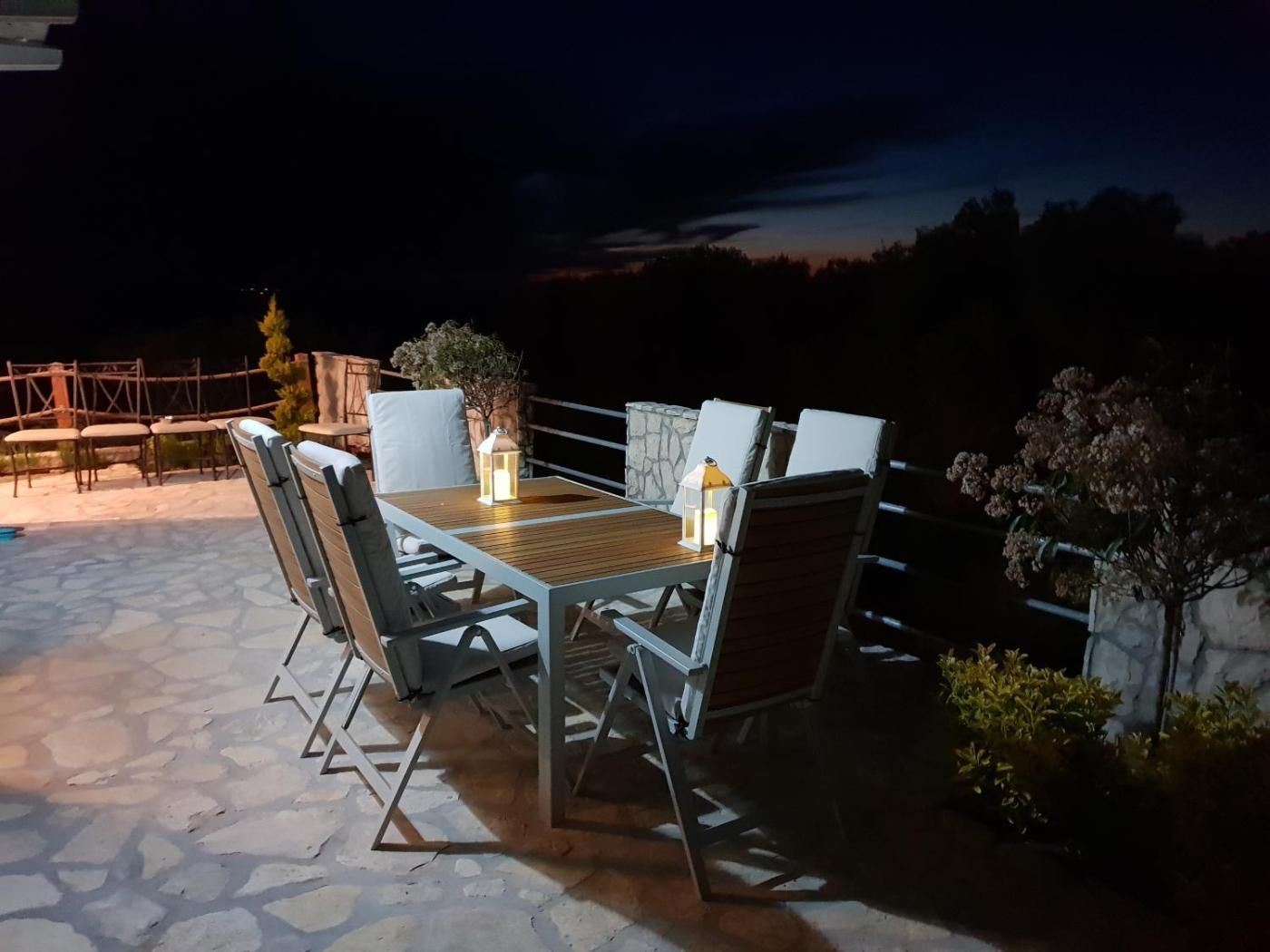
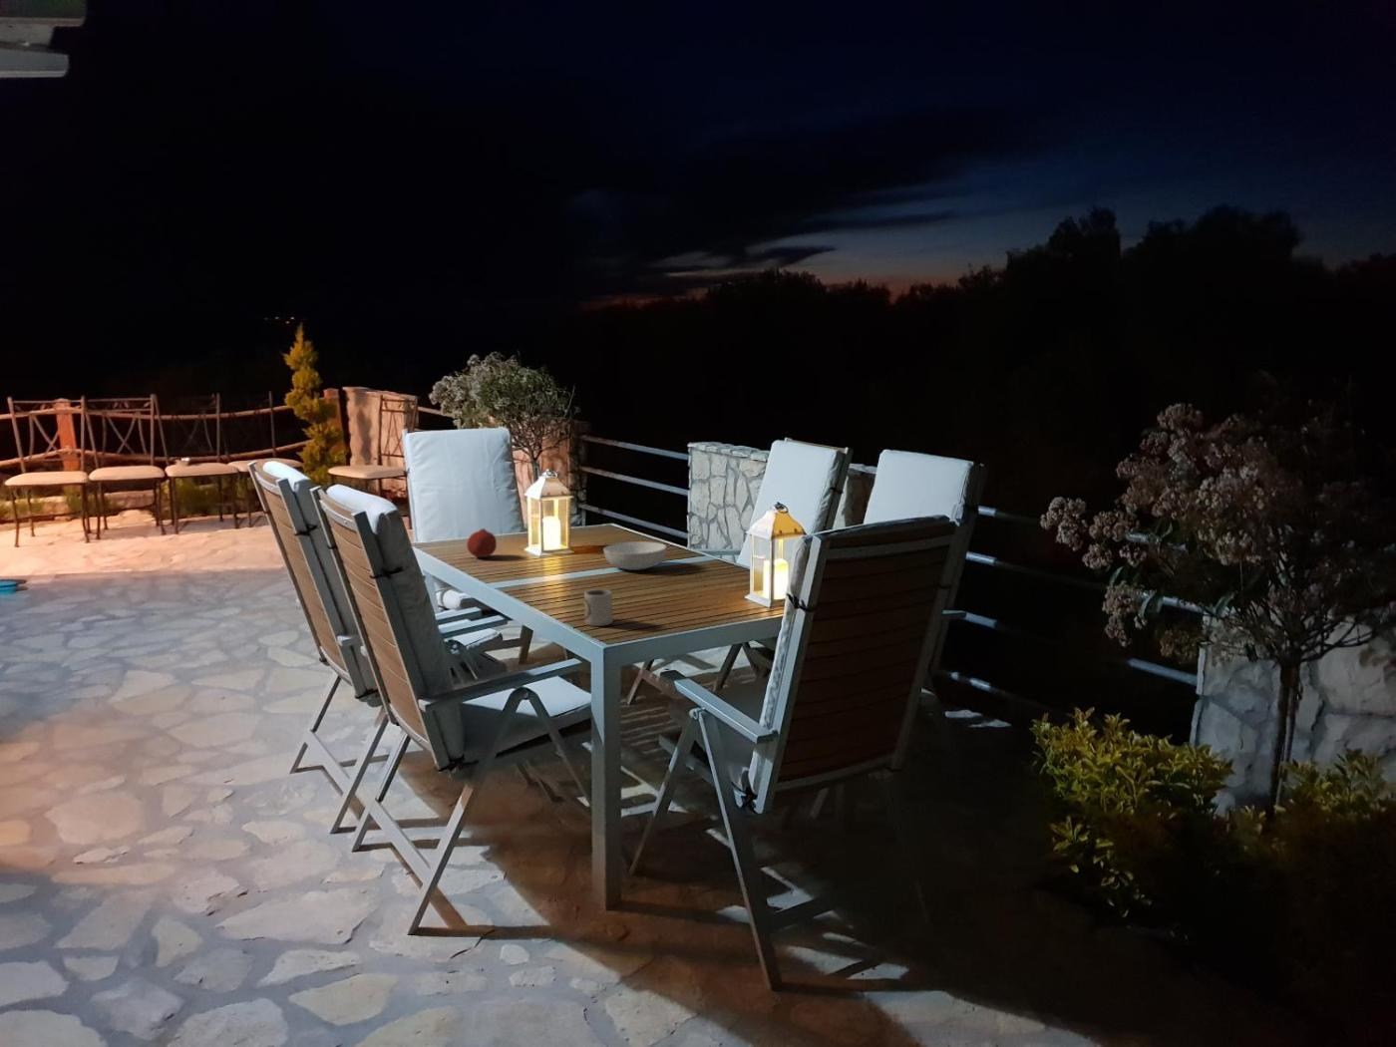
+ fruit (481, 542)
+ serving bowl (635, 556)
+ cup (597, 606)
